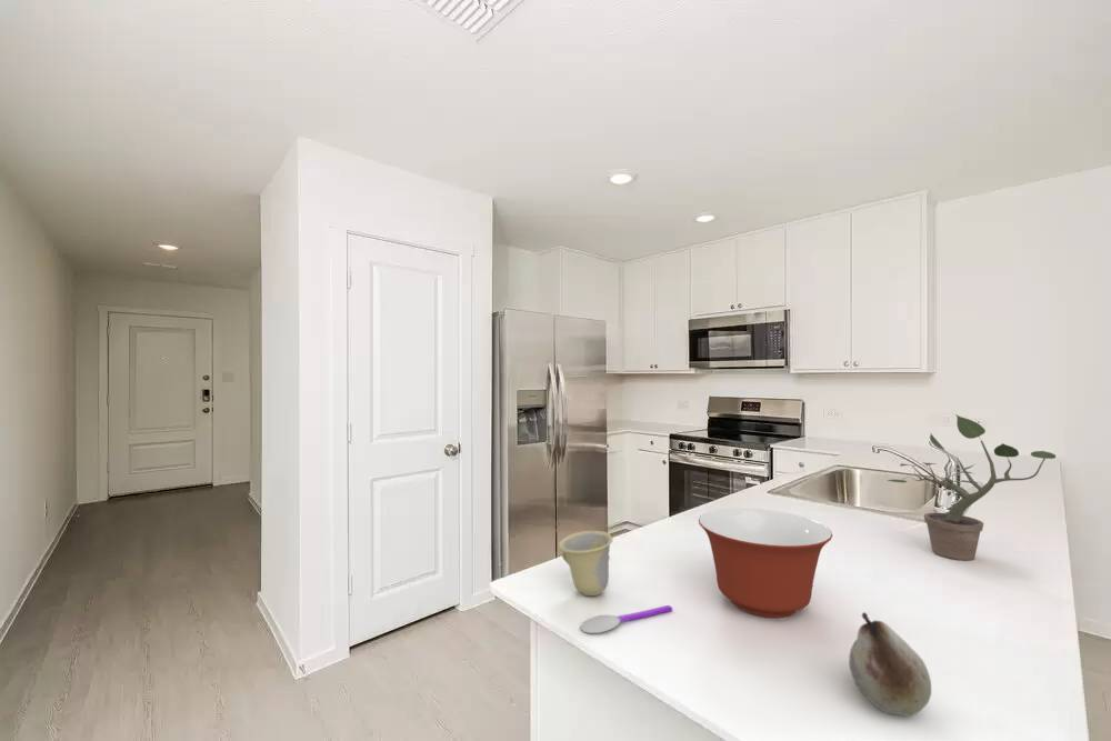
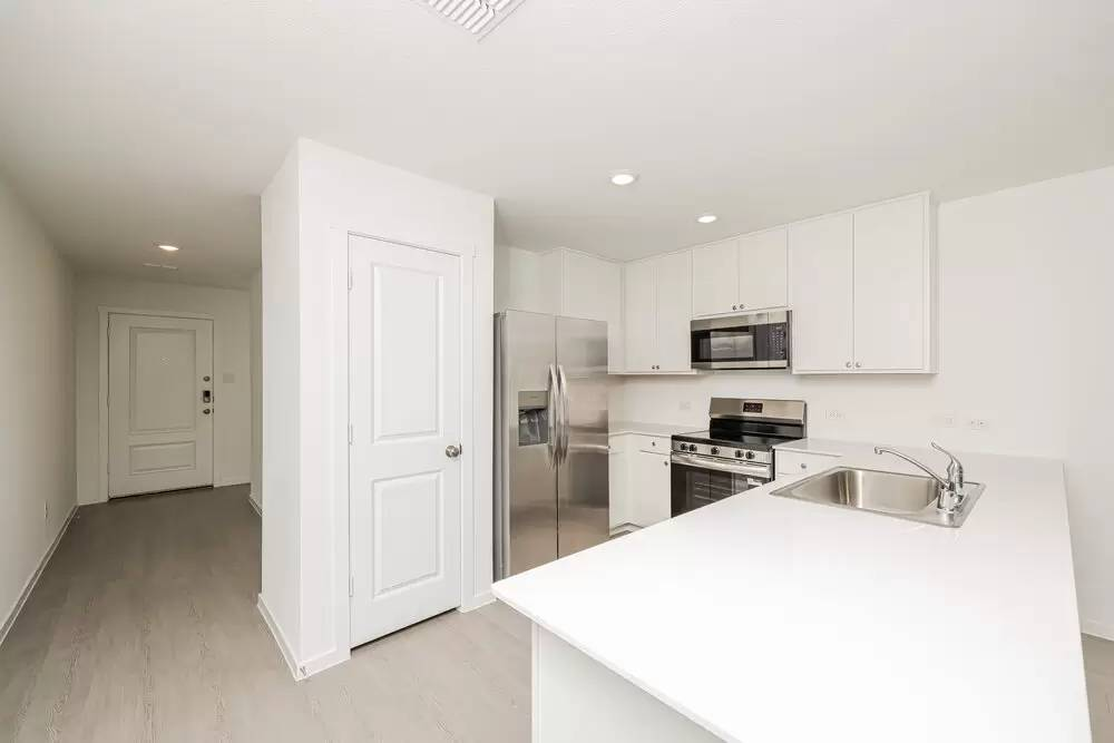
- fruit (889, 660)
- spoon (628, 615)
- potted plant (962, 488)
- cup (585, 564)
- mixing bowl (762, 563)
